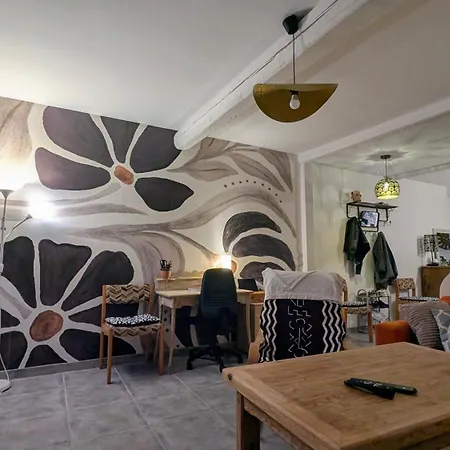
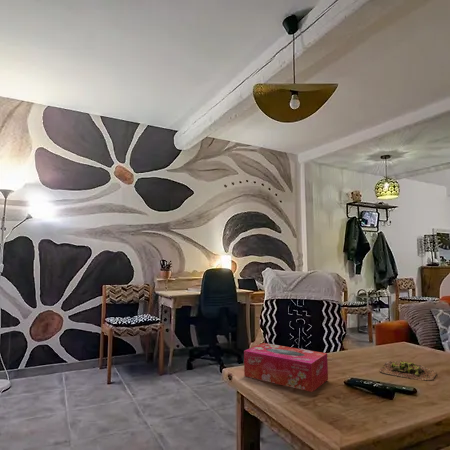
+ tissue box (285, 364)
+ succulent plant (408, 366)
